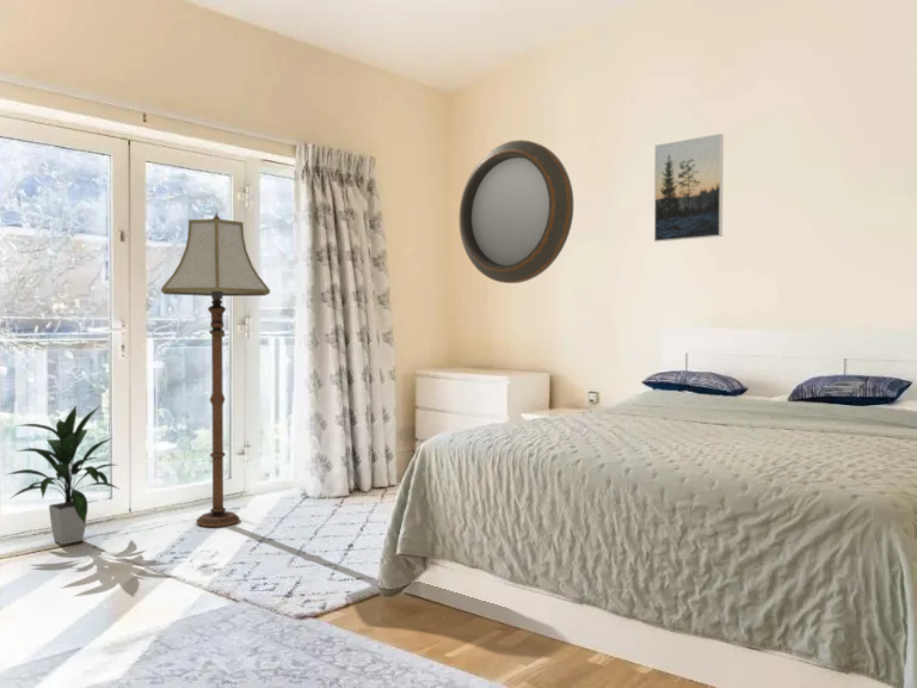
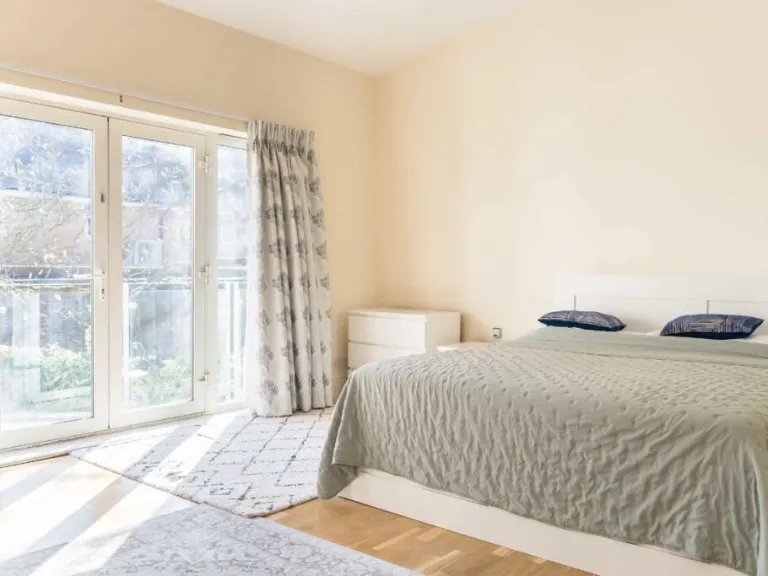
- floor lamp (216, 367)
- home mirror (509, 211)
- indoor plant (66, 474)
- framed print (687, 189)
